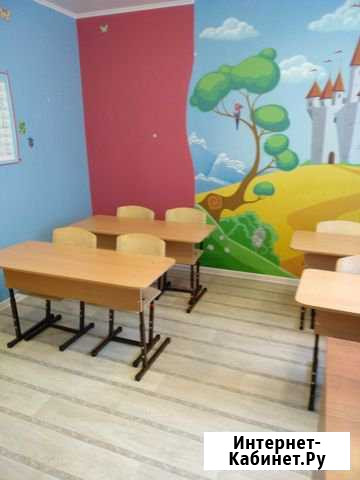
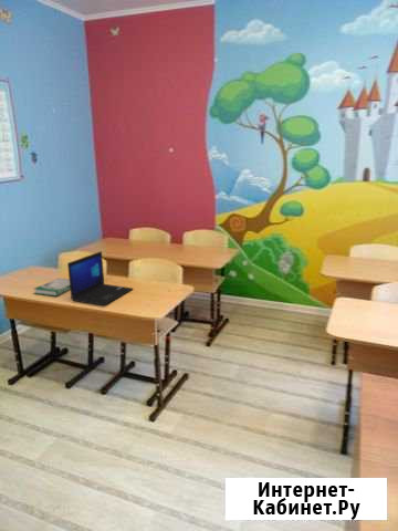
+ book (57, 287)
+ laptop (102, 277)
